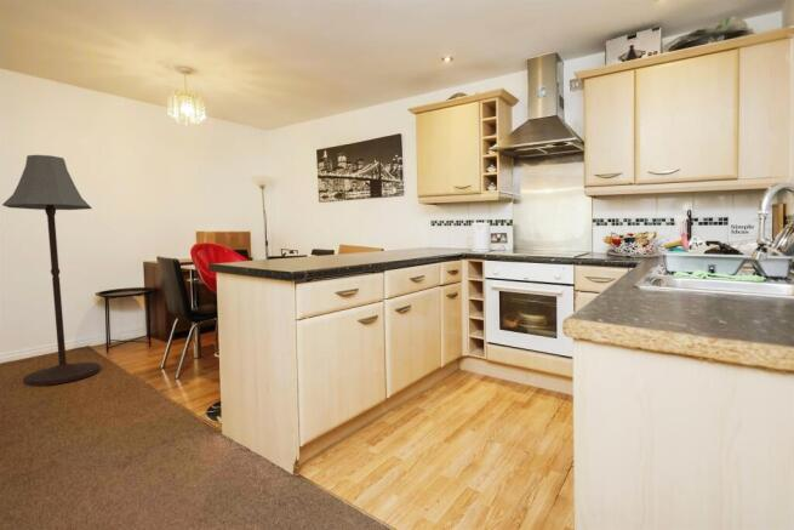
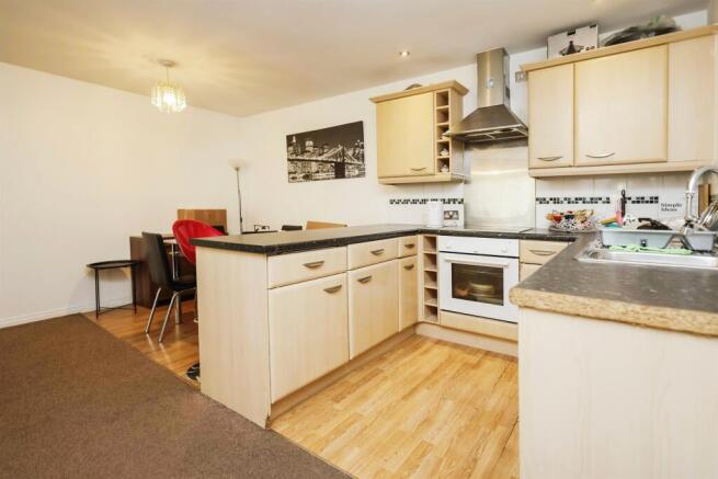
- floor lamp (55, 268)
